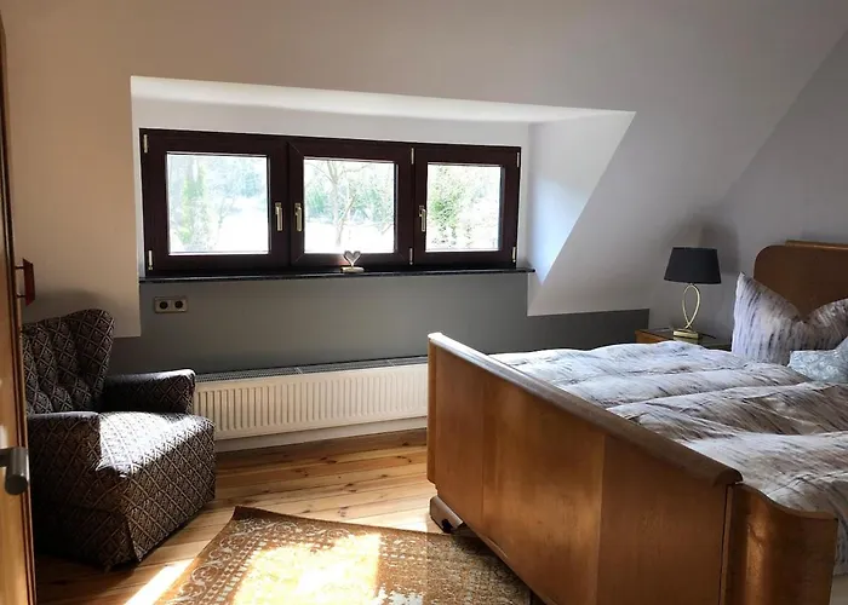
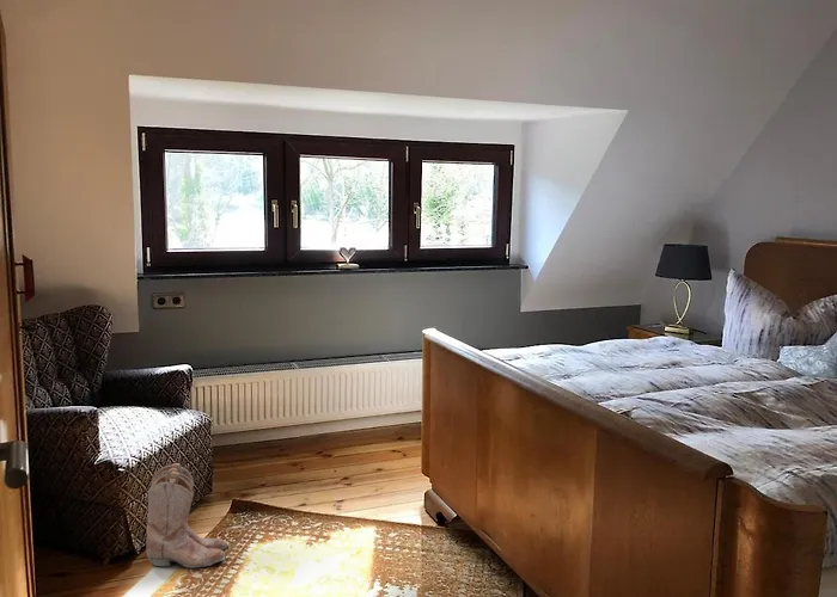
+ boots (188, 511)
